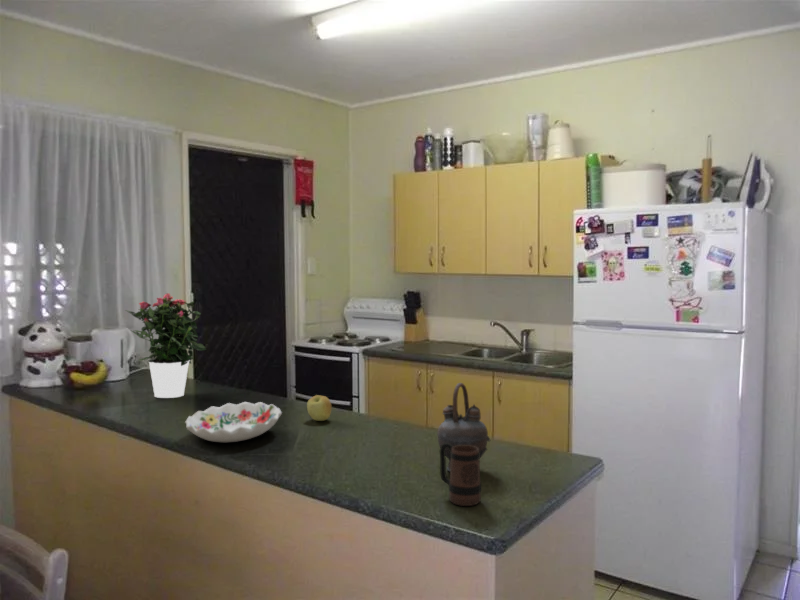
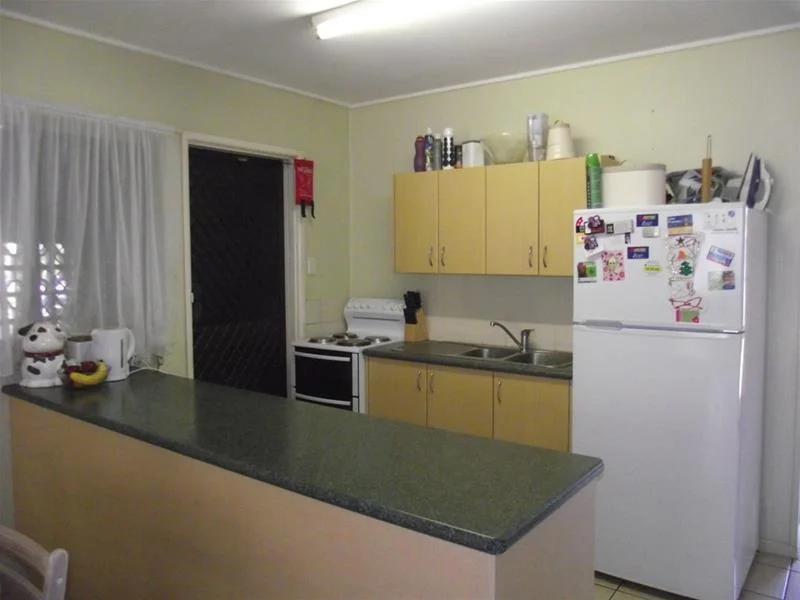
- teapot (465, 425)
- potted flower (168, 344)
- mug (459, 472)
- decorative bowl (234, 423)
- apple (319, 408)
